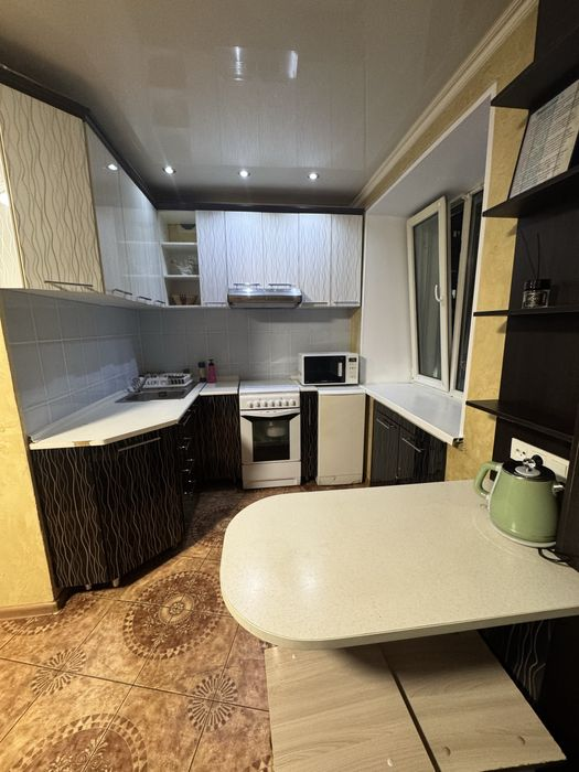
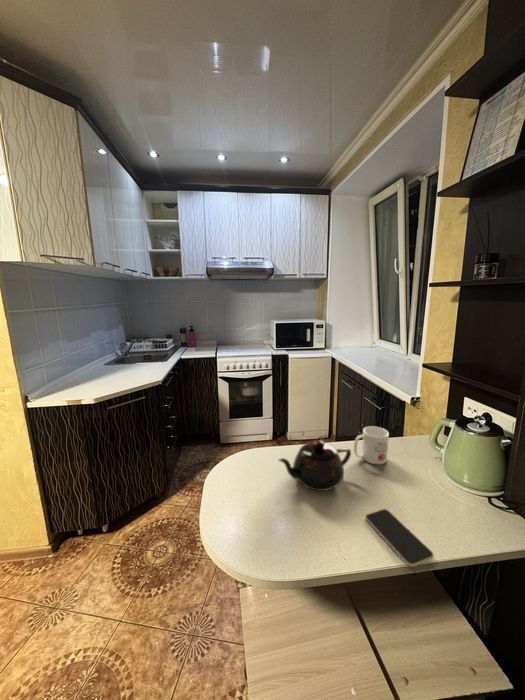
+ mug (370, 445)
+ smartphone (396, 534)
+ teapot (315, 461)
